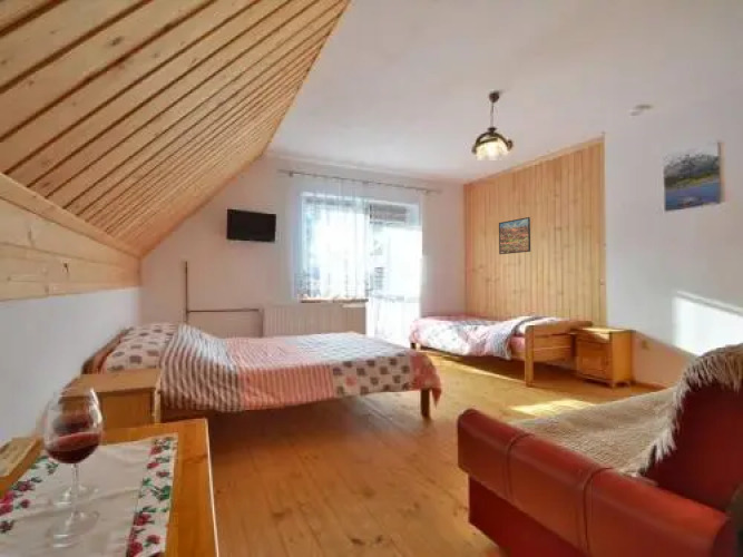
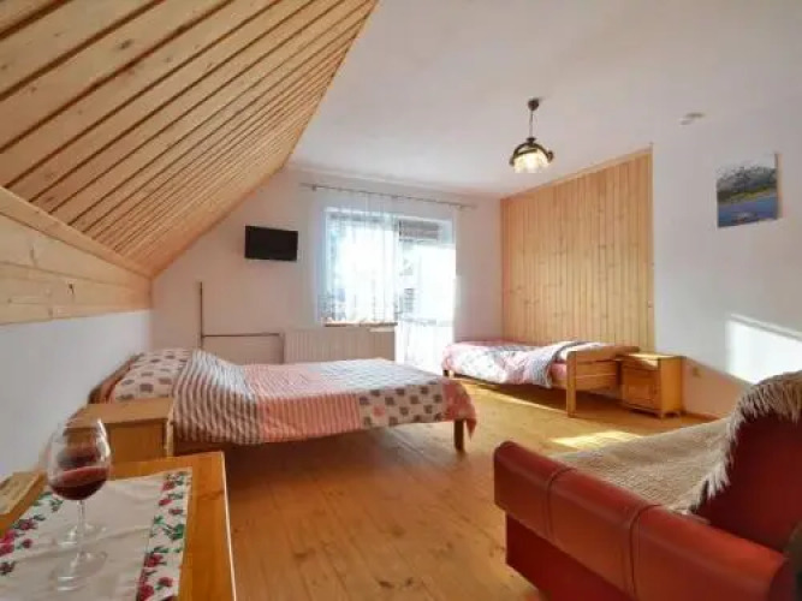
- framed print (514, 236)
